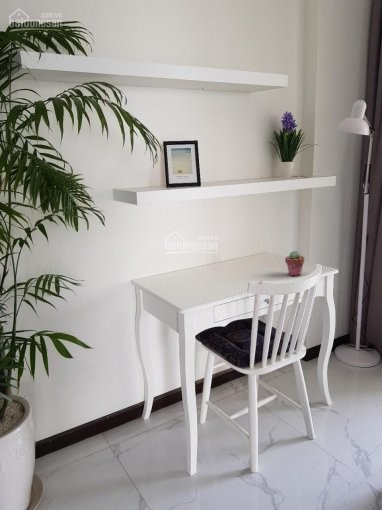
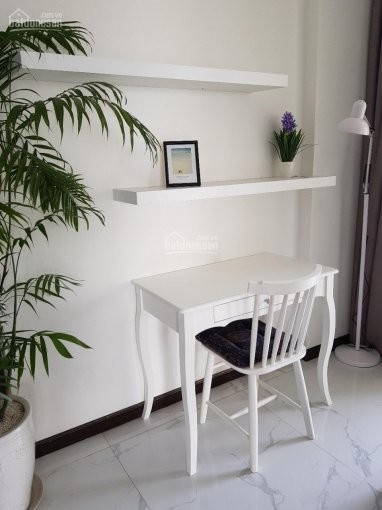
- potted succulent (294, 262)
